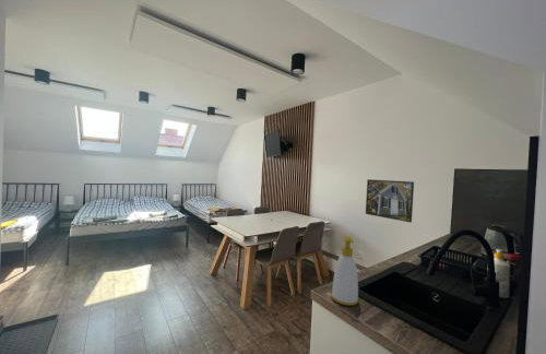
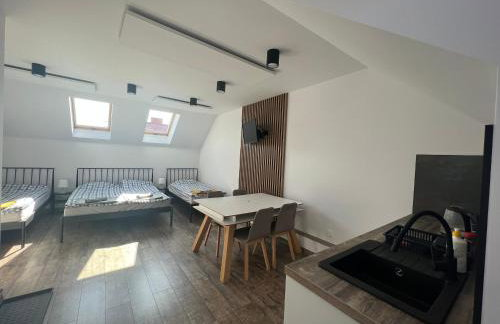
- soap bottle (346, 268)
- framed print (388, 199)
